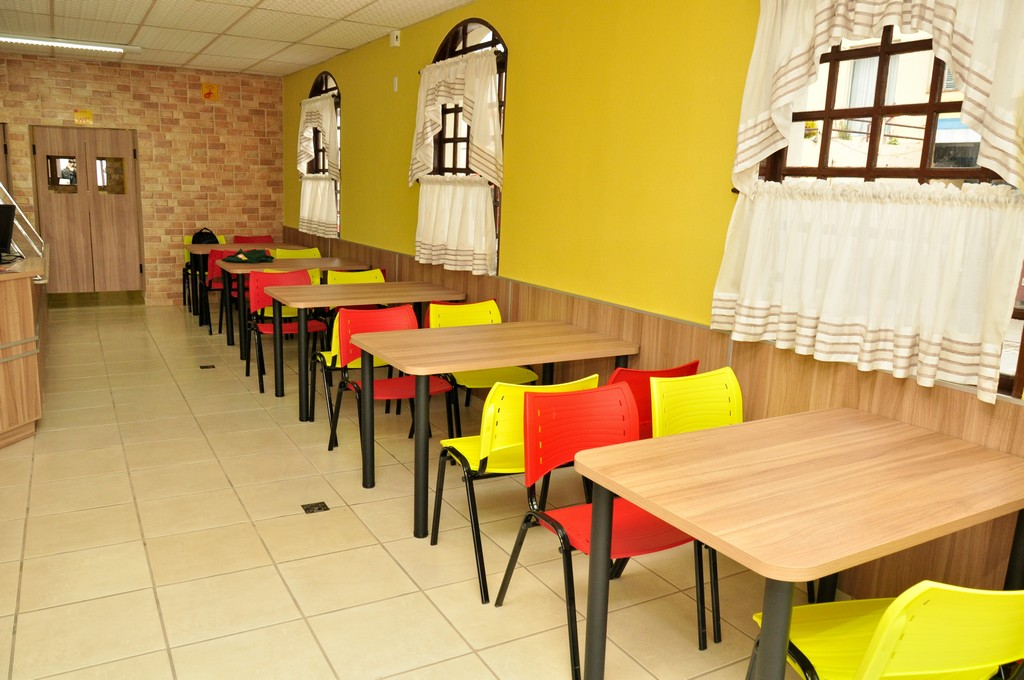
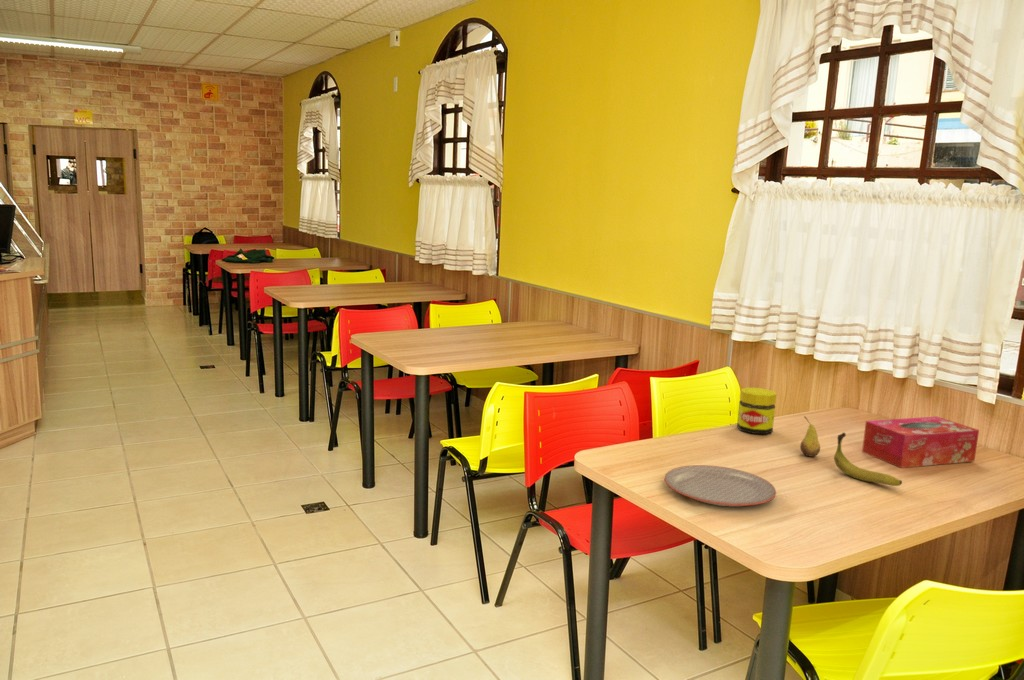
+ jar (756, 411)
+ tissue box (919, 441)
+ fruit (811, 436)
+ banana (864, 469)
+ plate (718, 487)
